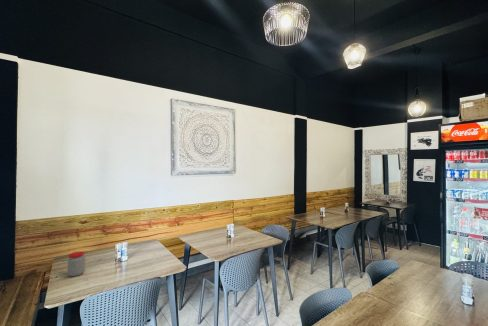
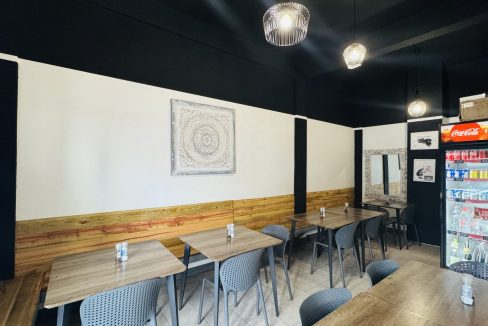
- jar (76, 263)
